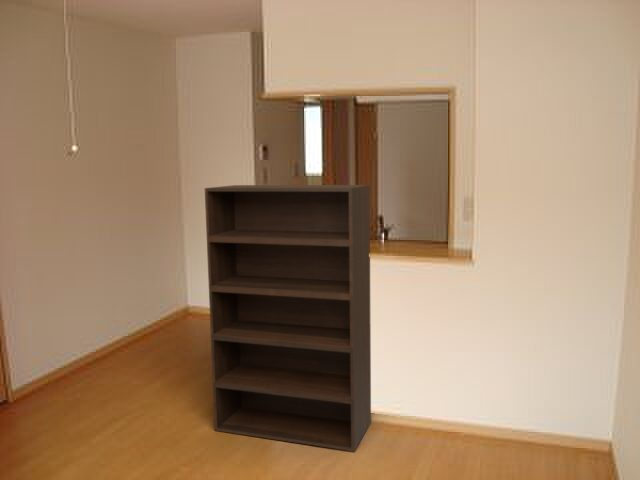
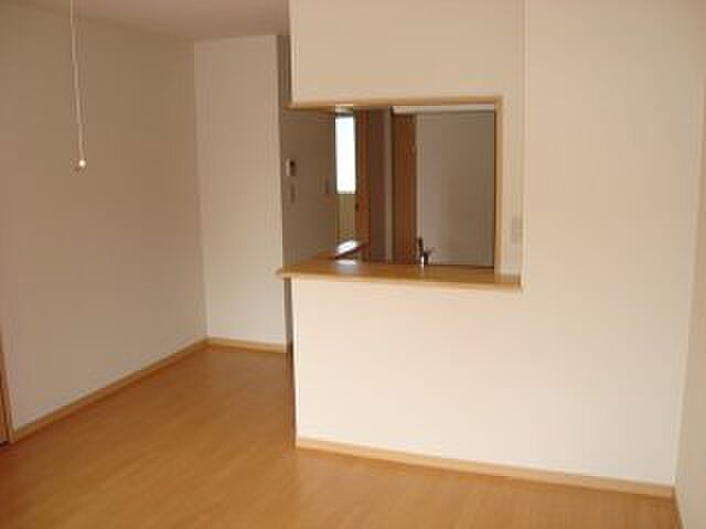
- bookshelf (290, 310)
